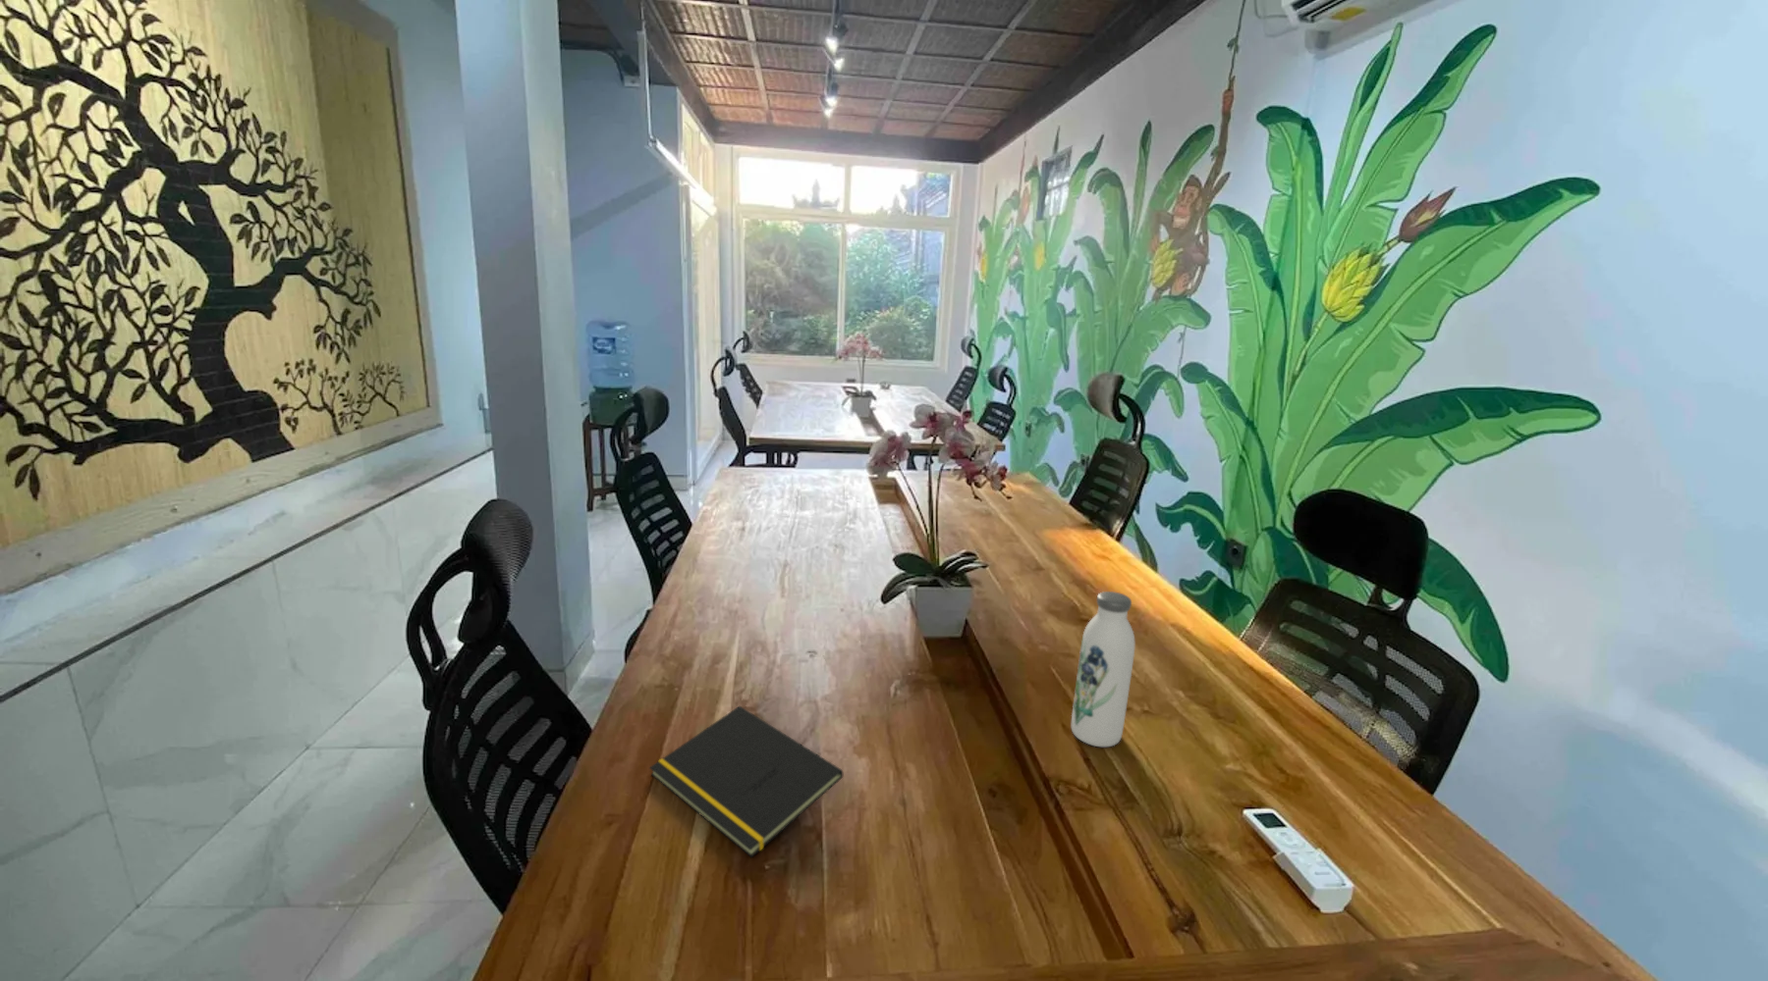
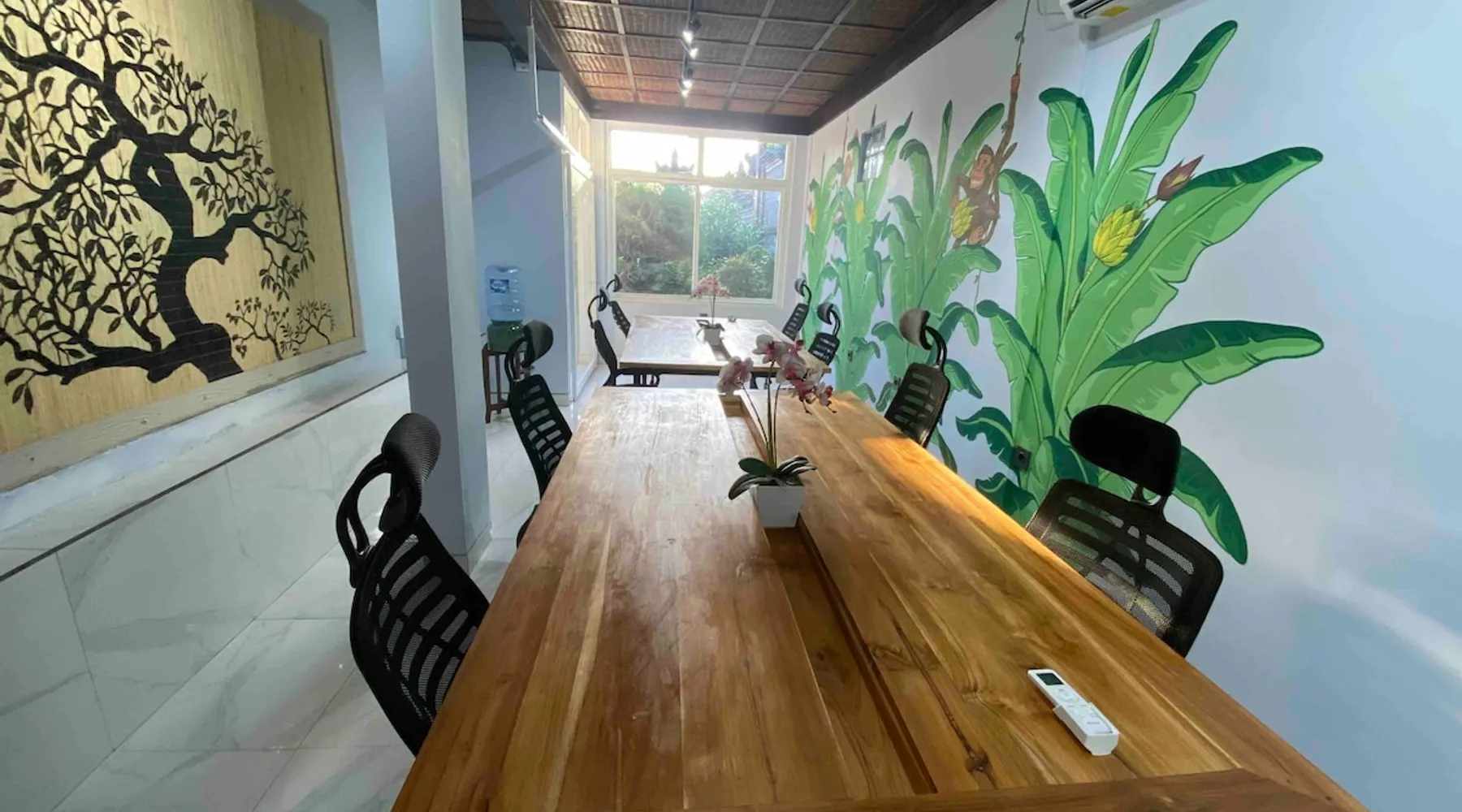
- notepad (745, 772)
- water bottle (1105, 666)
